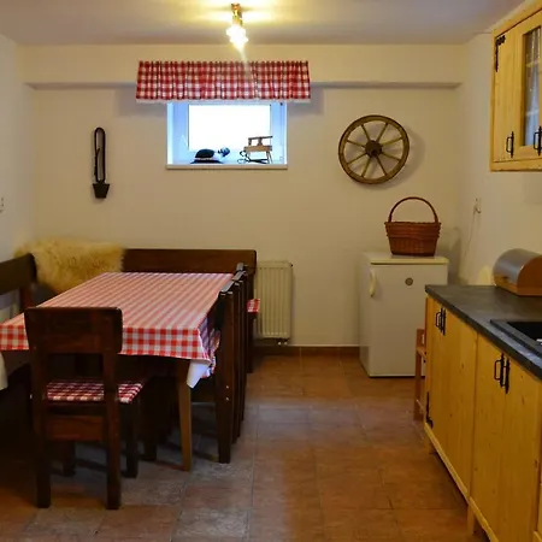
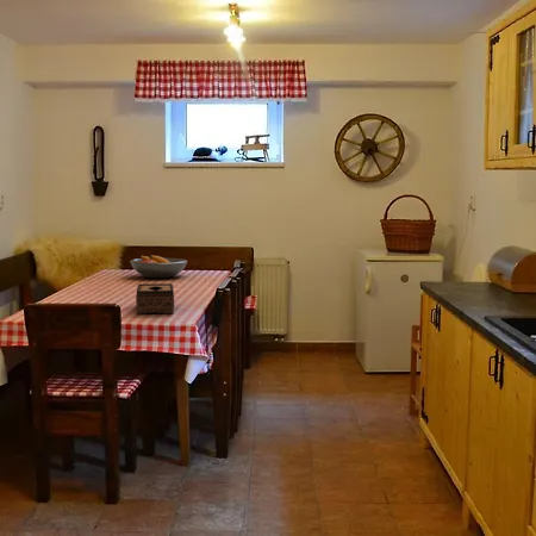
+ fruit bowl (158, 266)
+ tissue box (155, 298)
